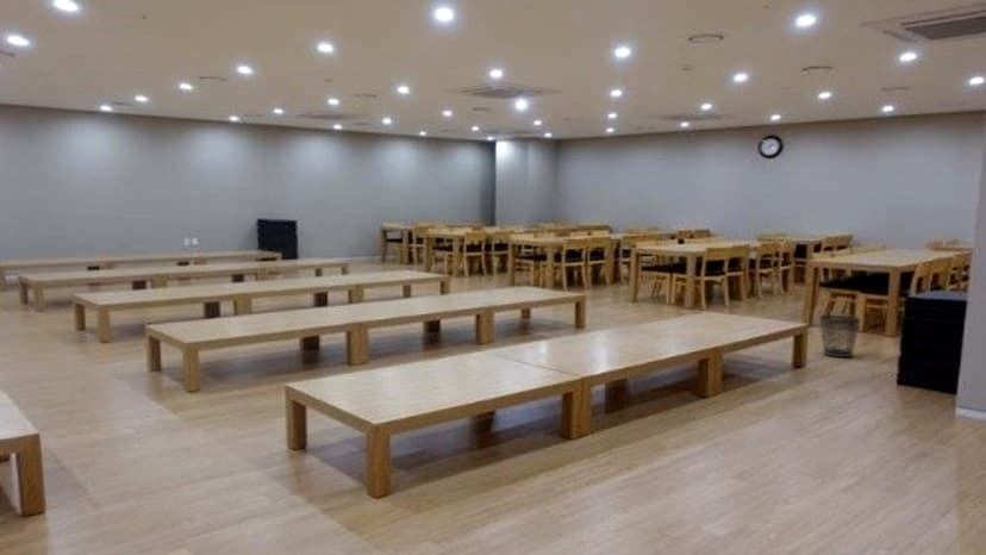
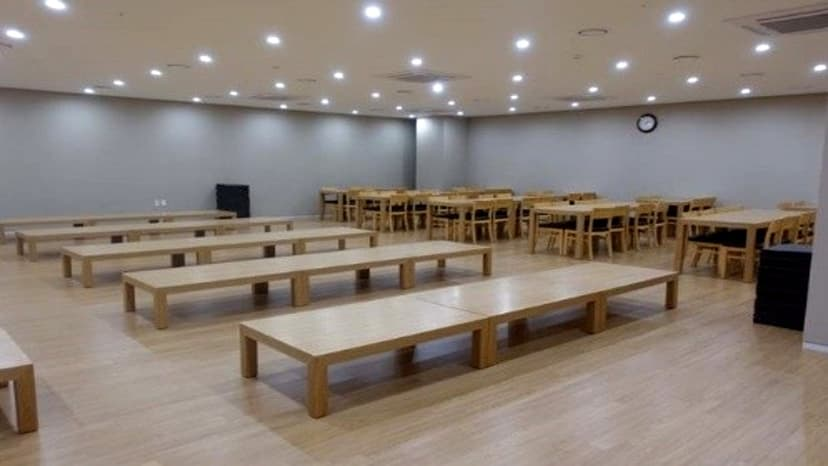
- wastebasket (838, 336)
